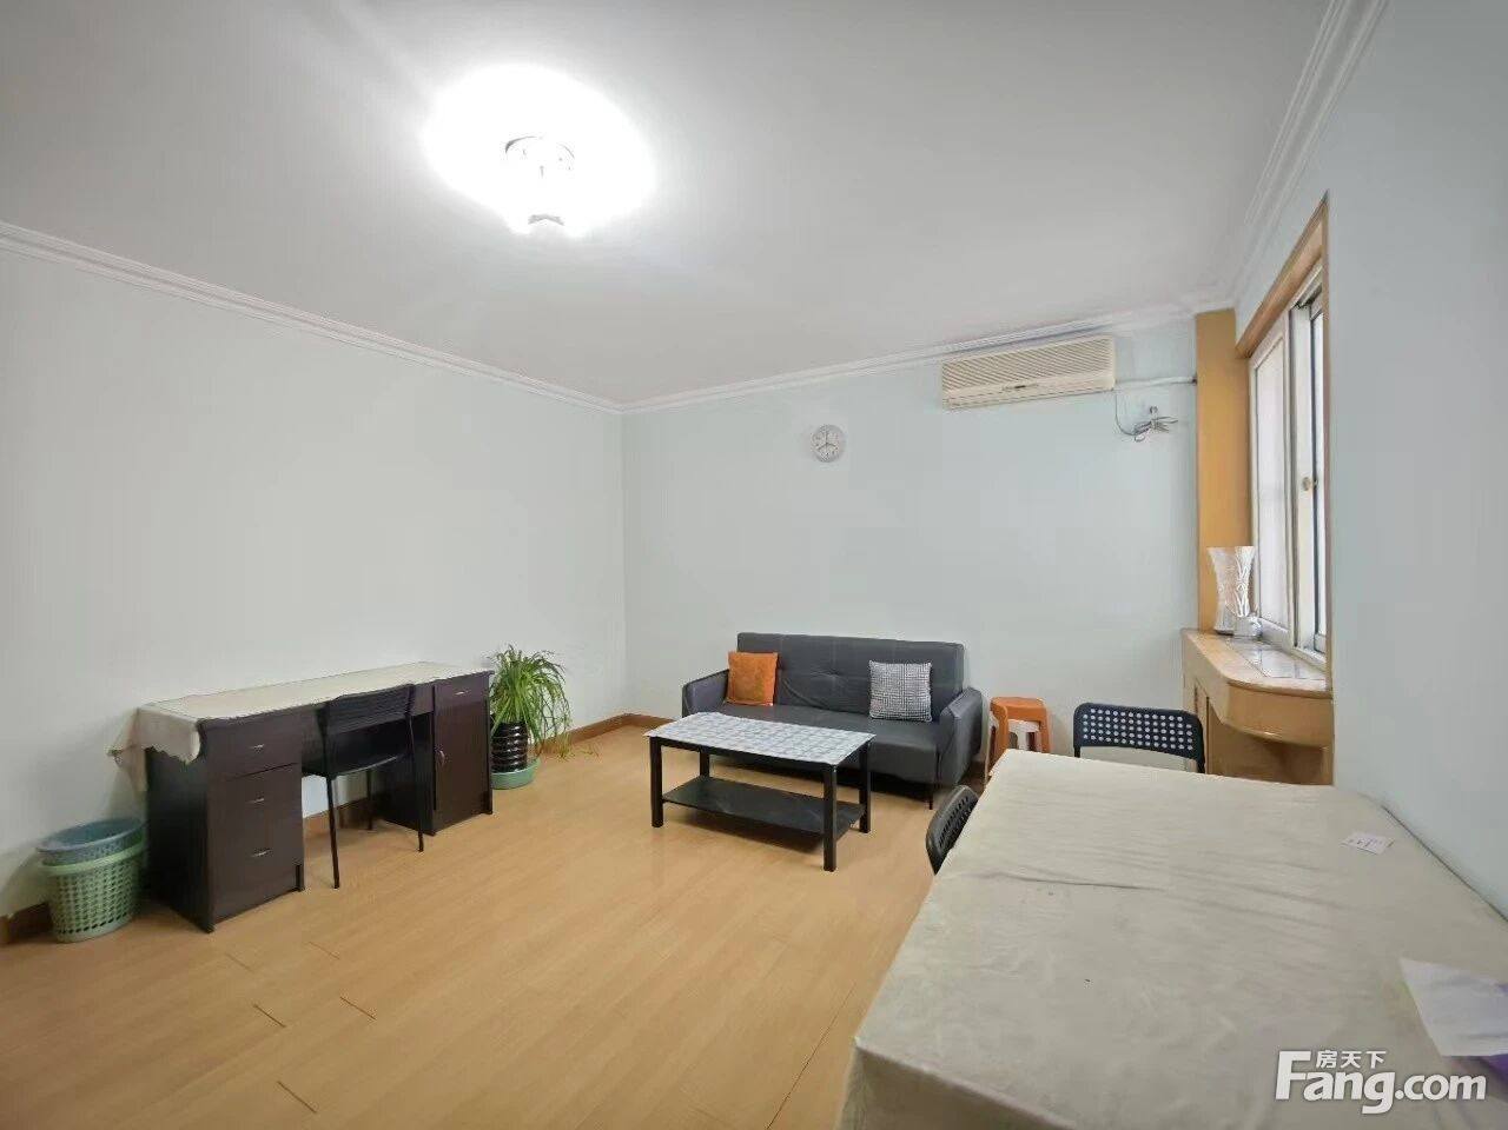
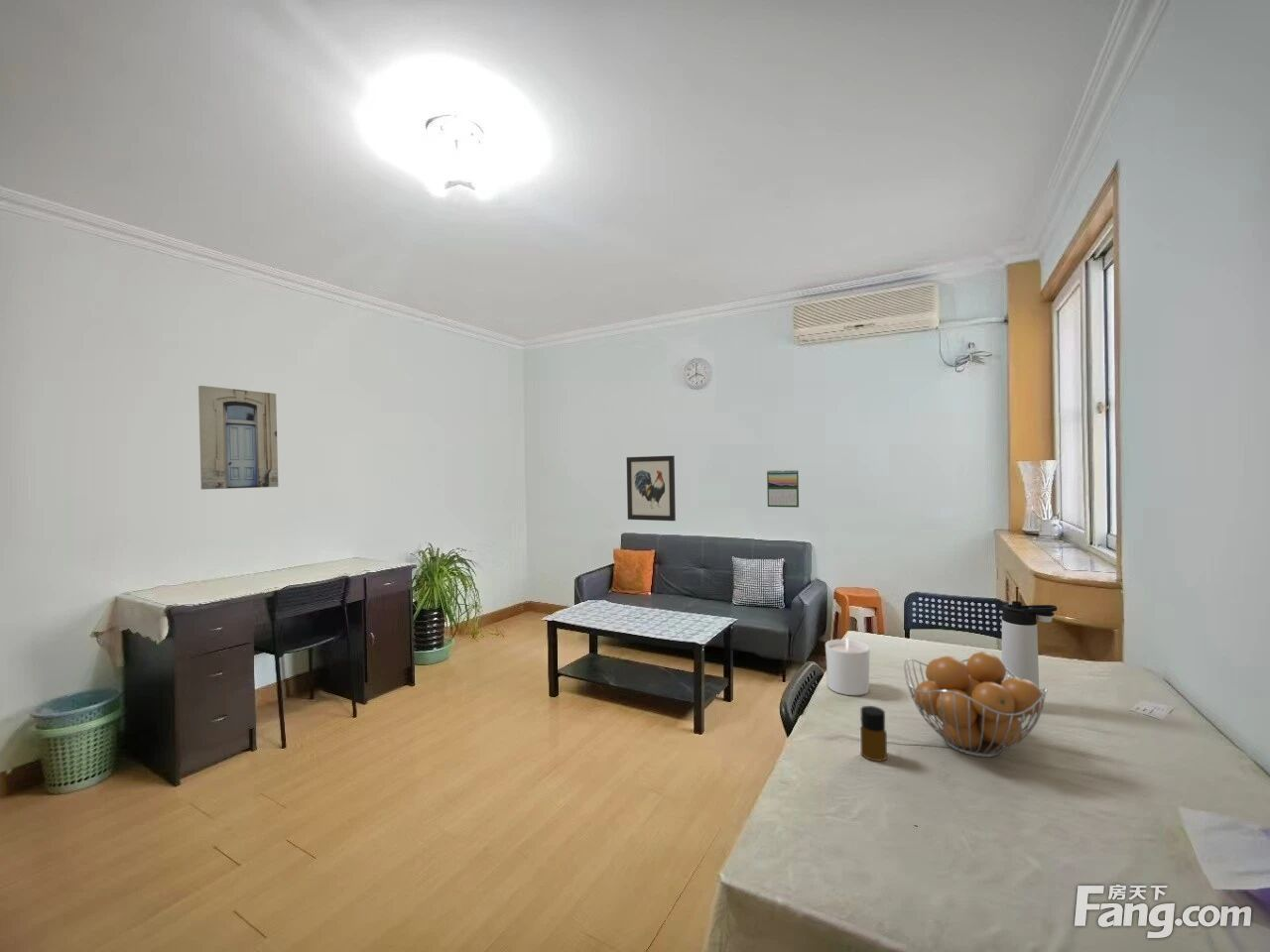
+ bottle (873, 732)
+ calendar (782, 488)
+ fruit basket (970, 700)
+ thermos bottle (1028, 654)
+ candle (847, 662)
+ wall art (650, 488)
+ wall art (240, 438)
